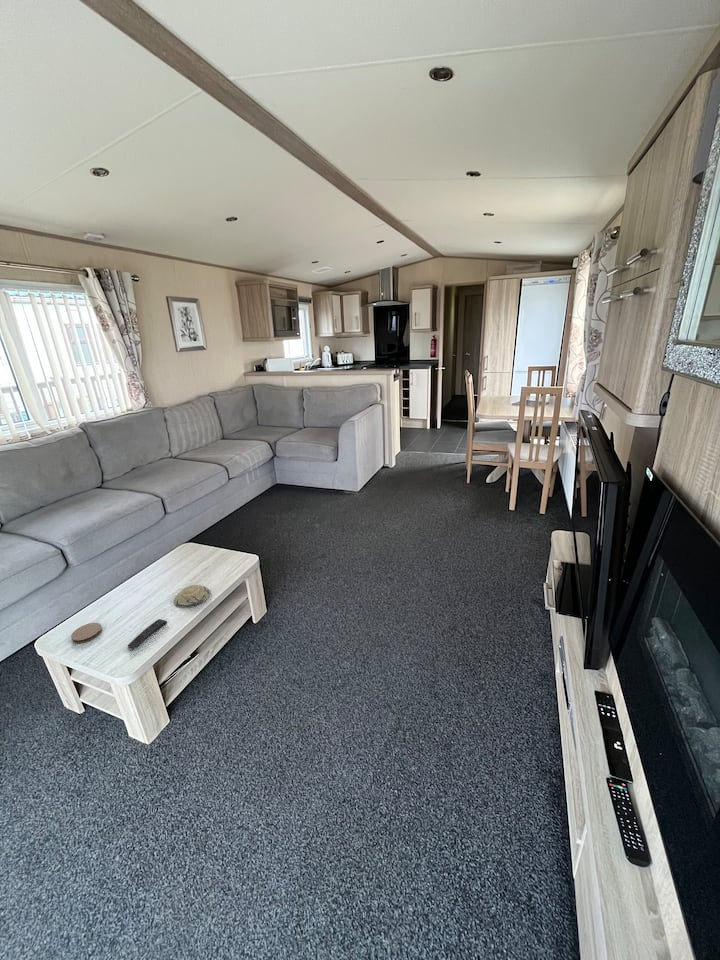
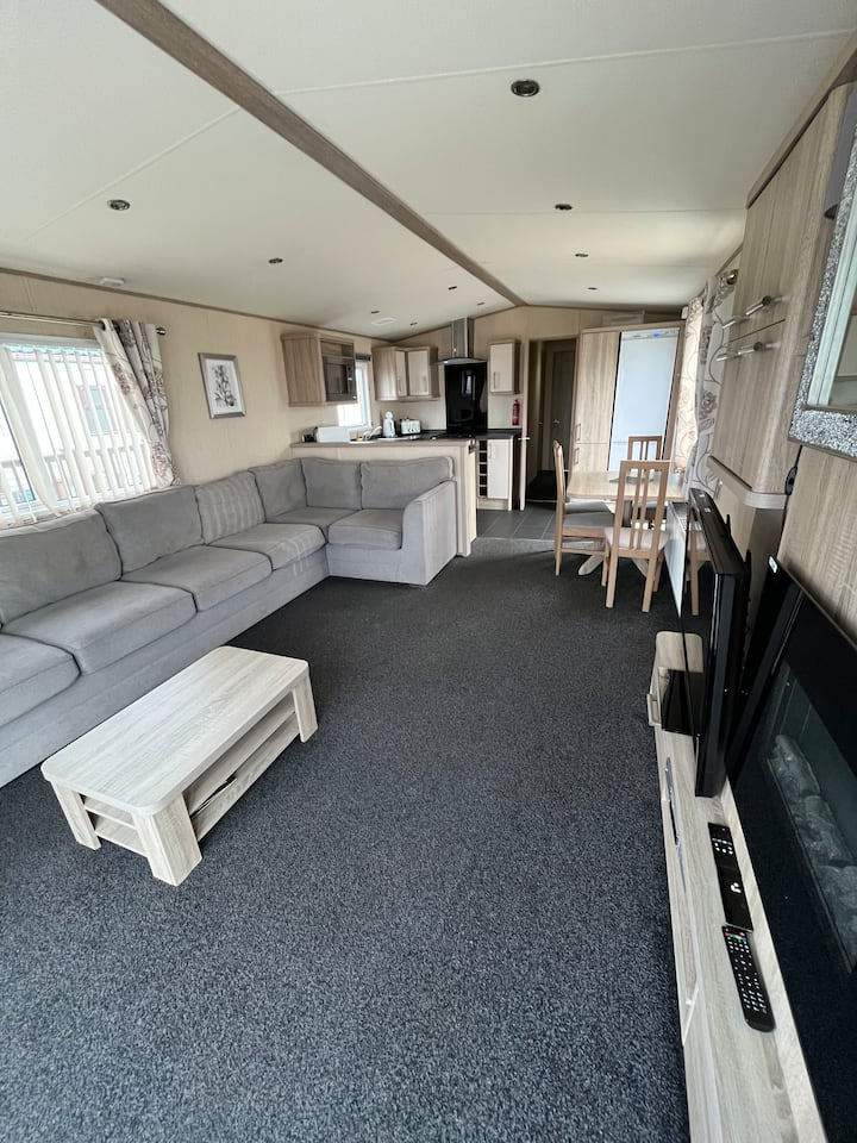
- decorative bowl (191, 593)
- coaster (86, 632)
- remote control (146, 634)
